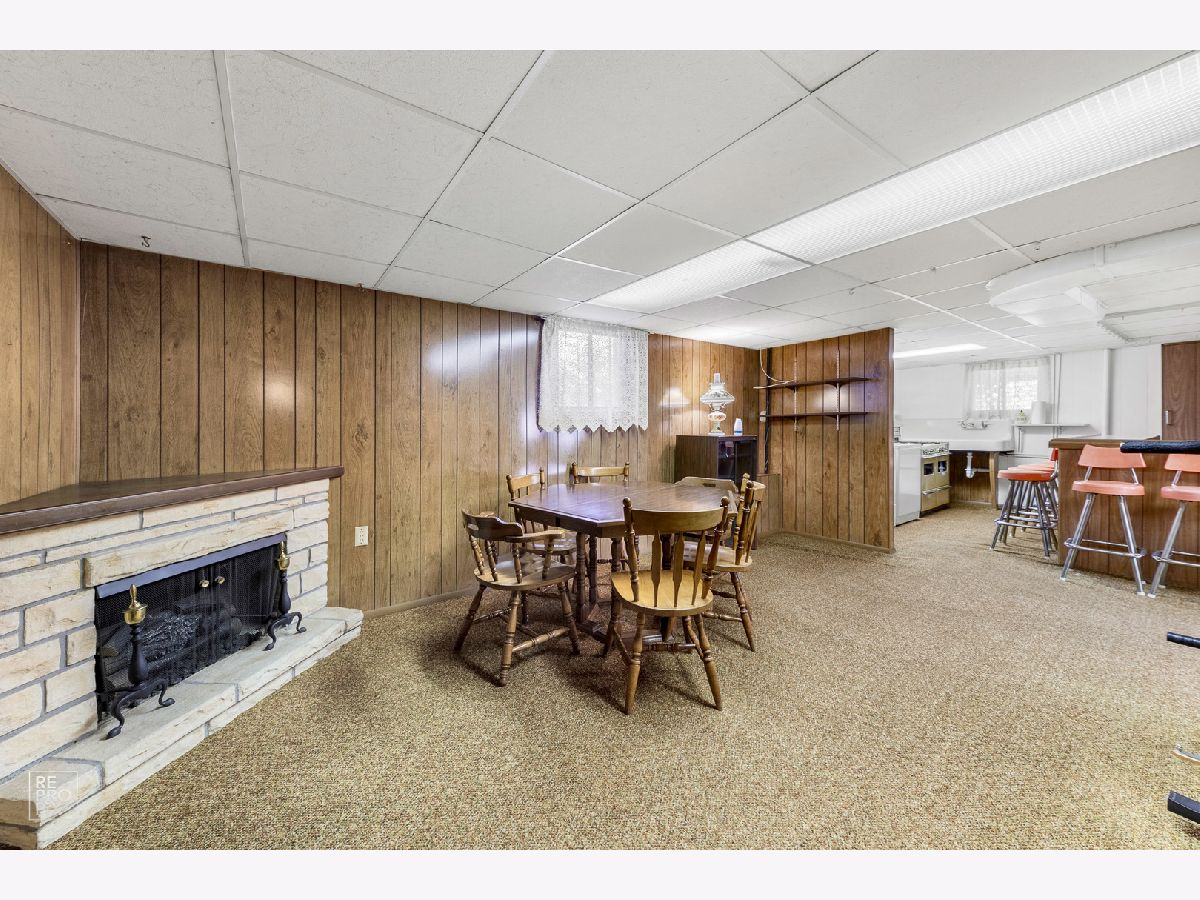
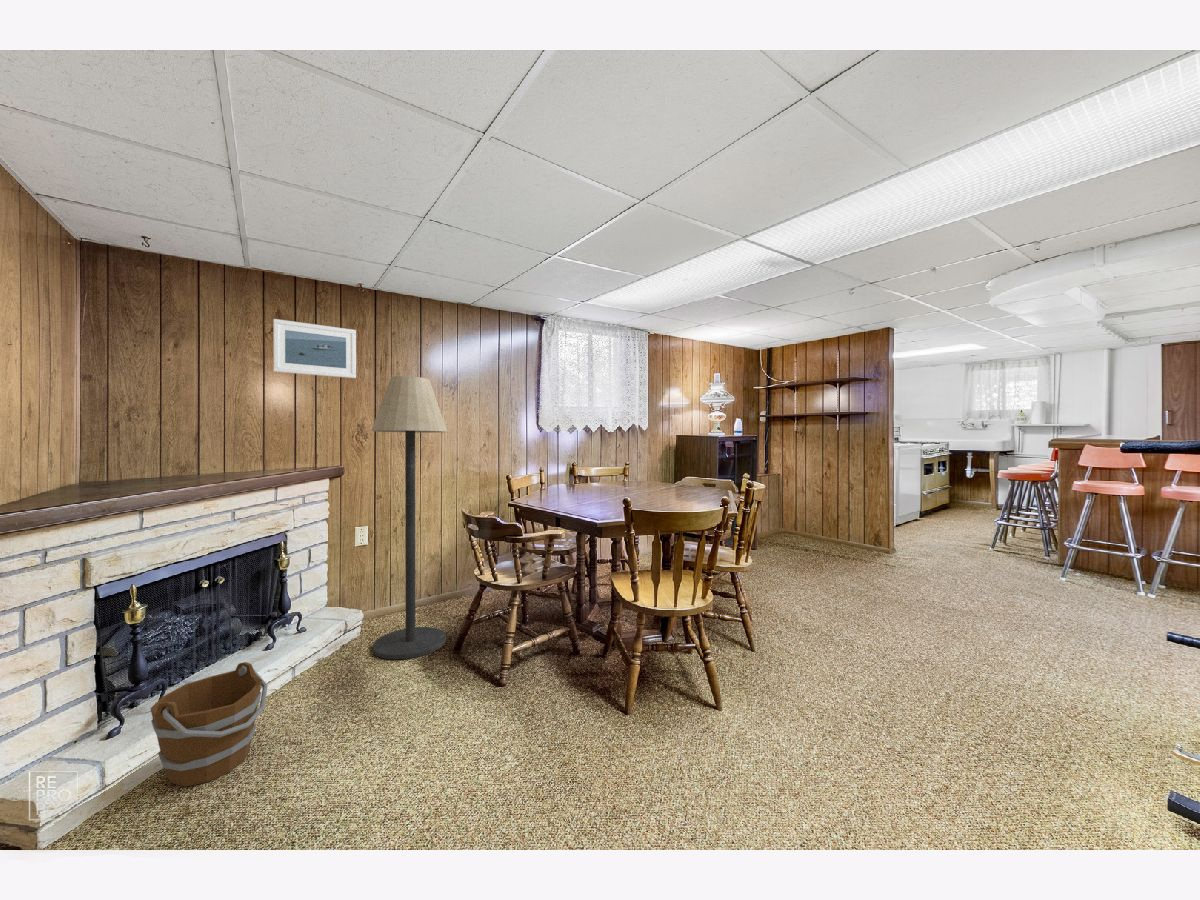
+ floor lamp (410, 511)
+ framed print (316, 350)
+ bucket (211, 722)
